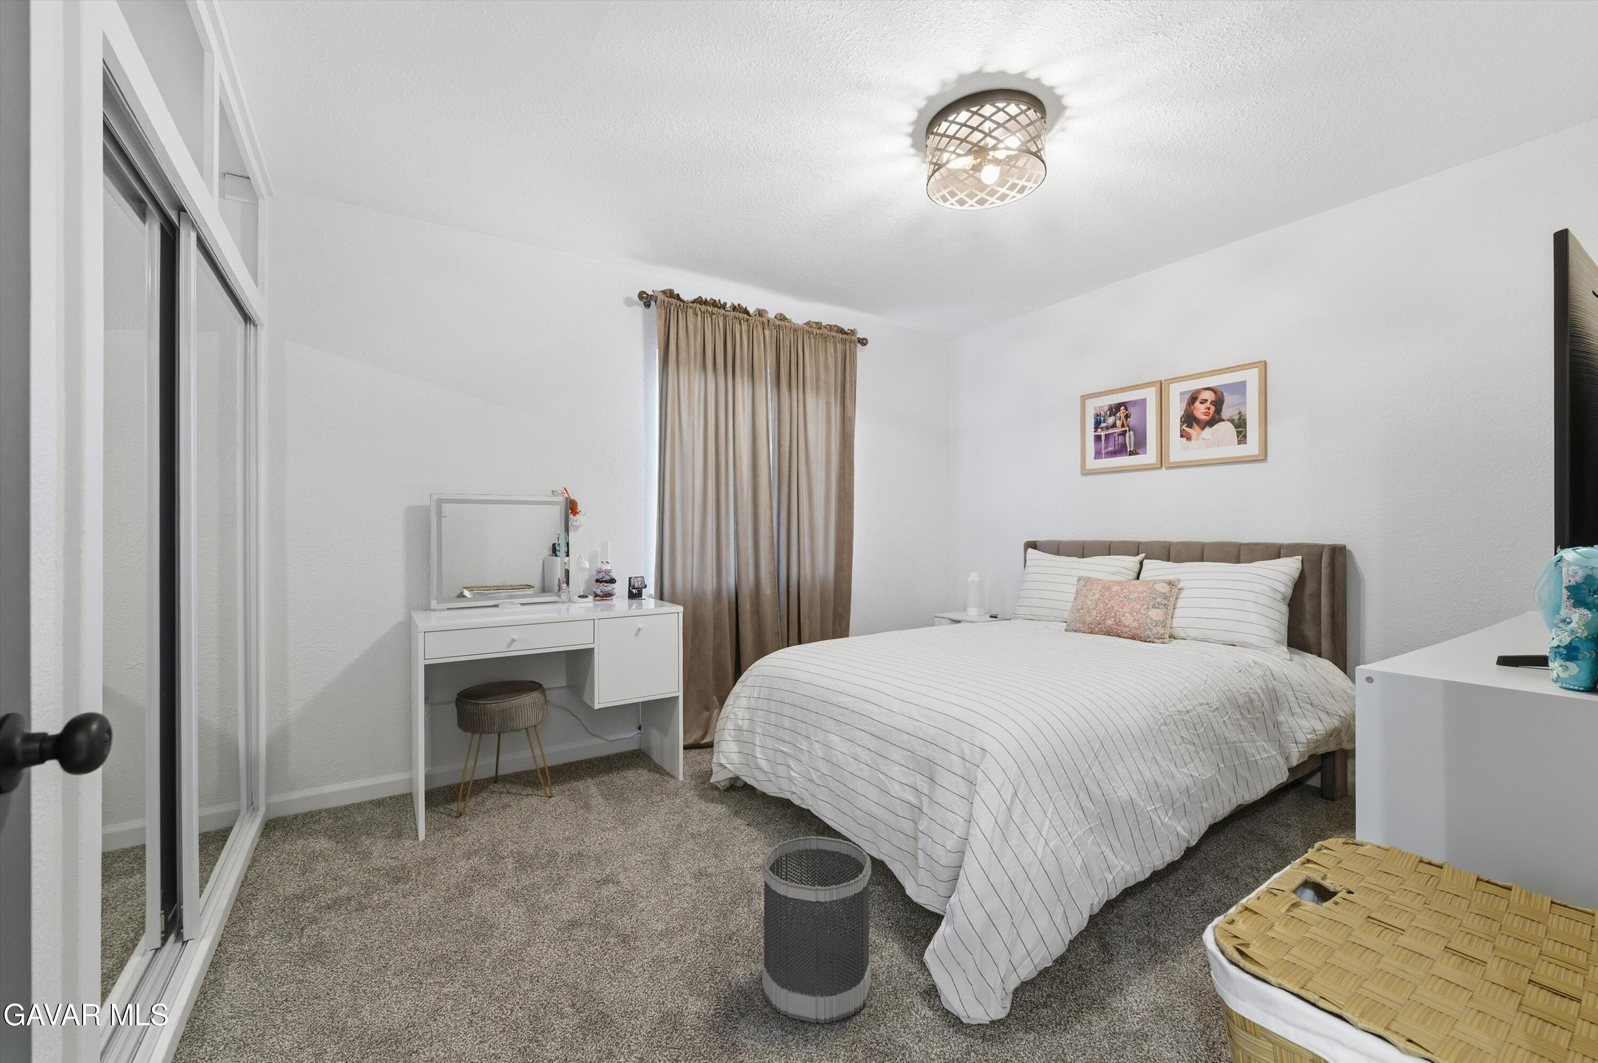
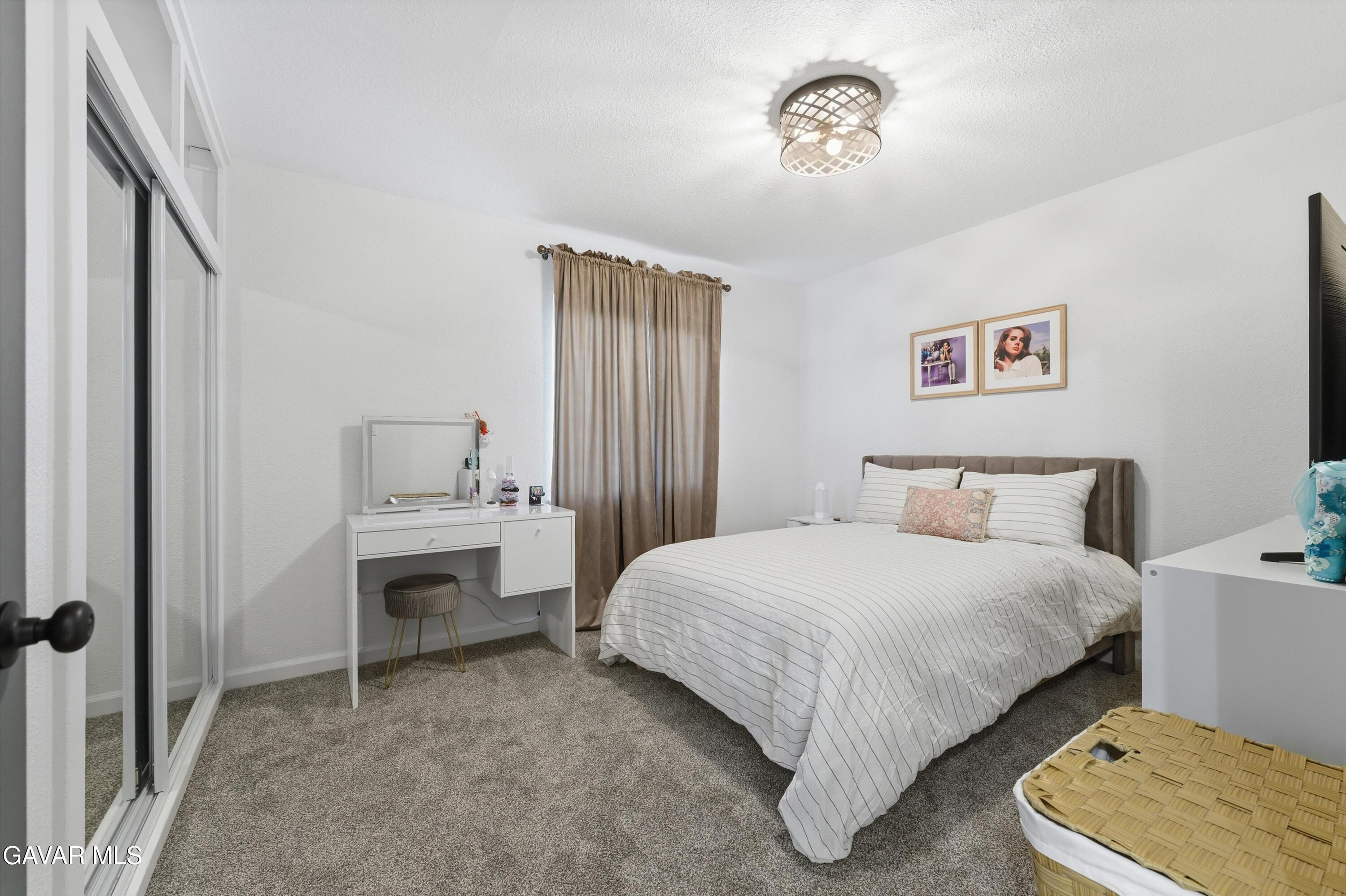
- wastebasket (817, 922)
